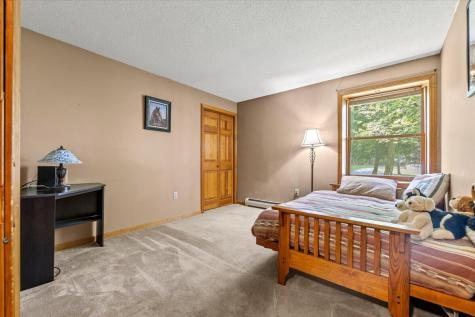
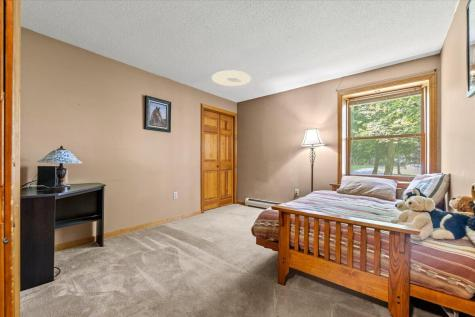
+ ceiling light (231, 77)
